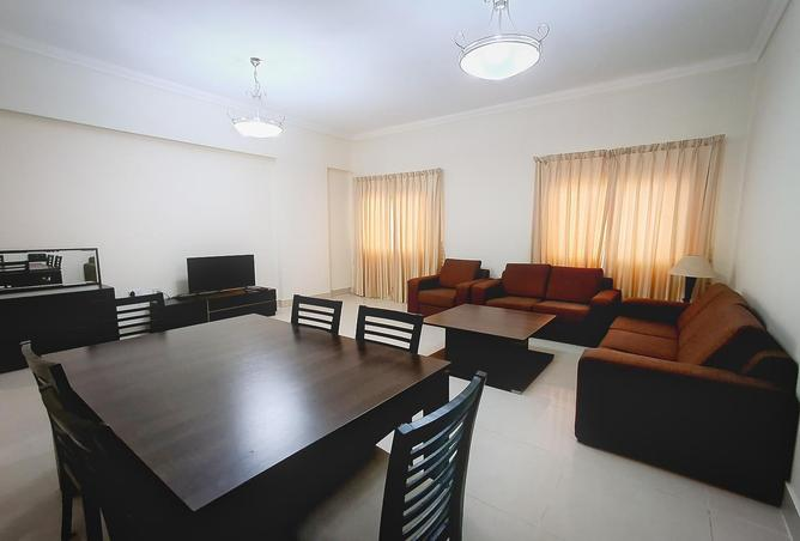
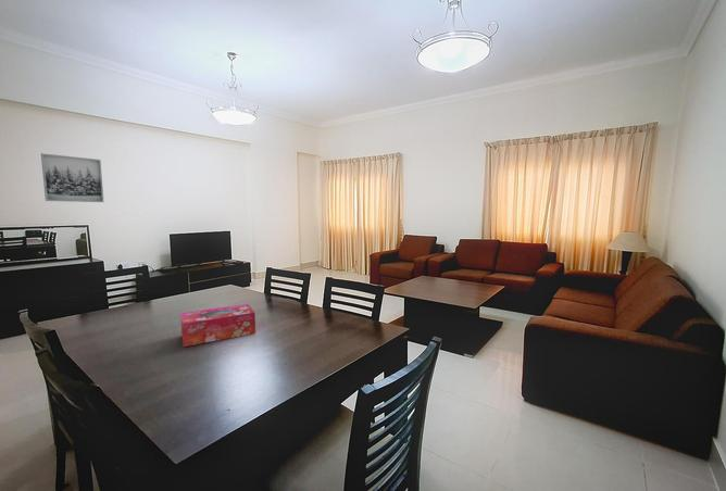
+ tissue box (218, 323)
+ wall art (74, 179)
